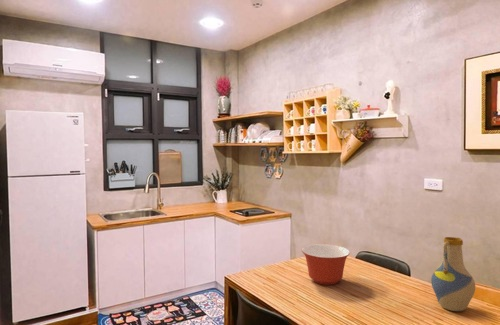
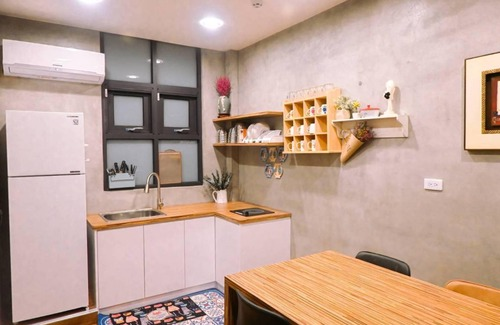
- mixing bowl (325, 265)
- vase (452, 273)
